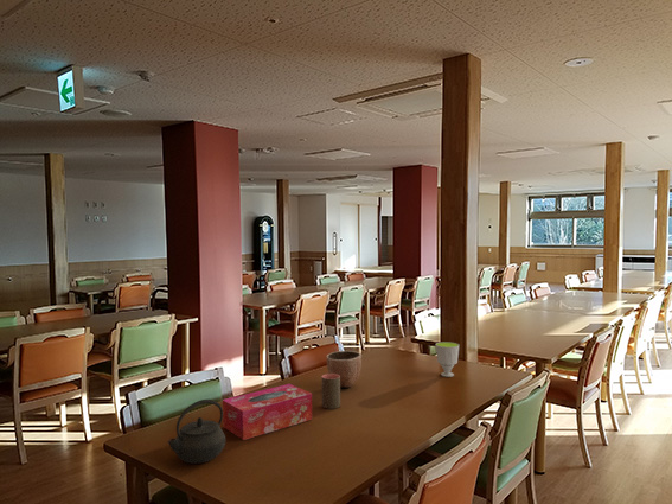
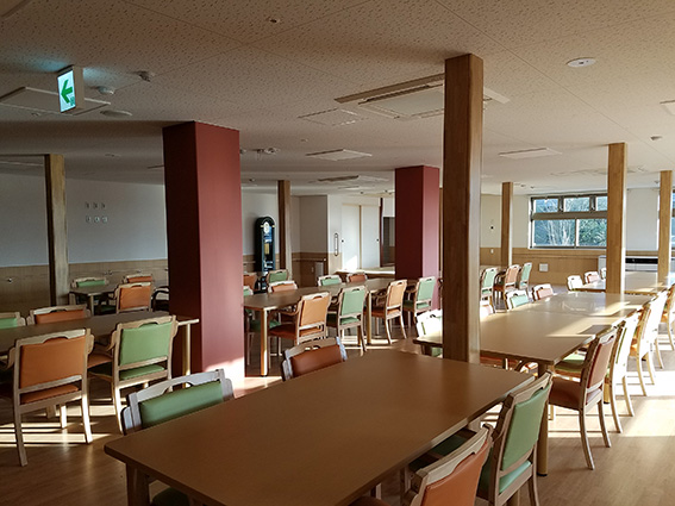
- decorative bowl (344, 370)
- cup (447, 359)
- tissue box (268, 409)
- cup (331, 390)
- kettle (196, 429)
